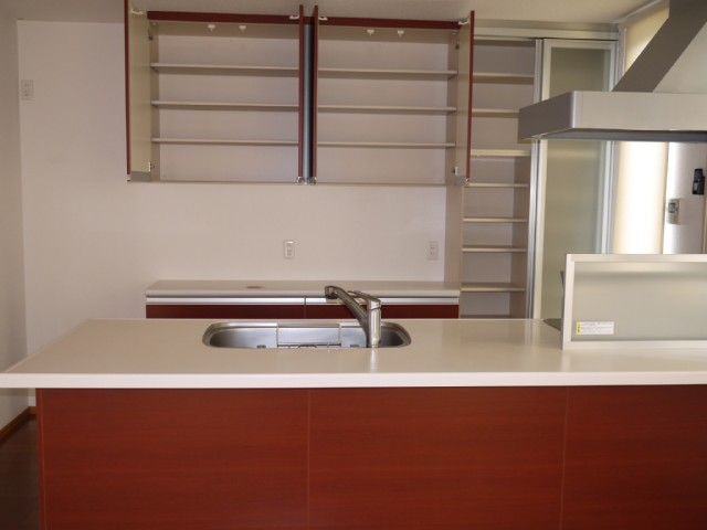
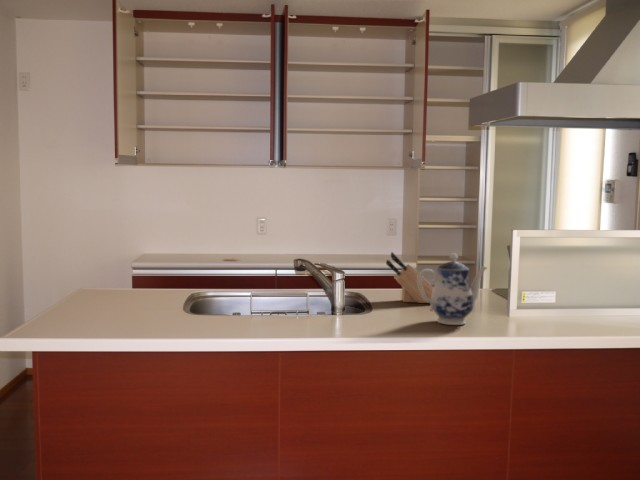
+ knife block (416, 277)
+ teapot (452, 287)
